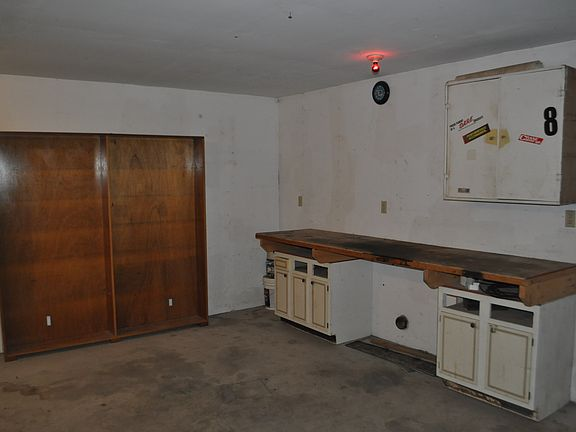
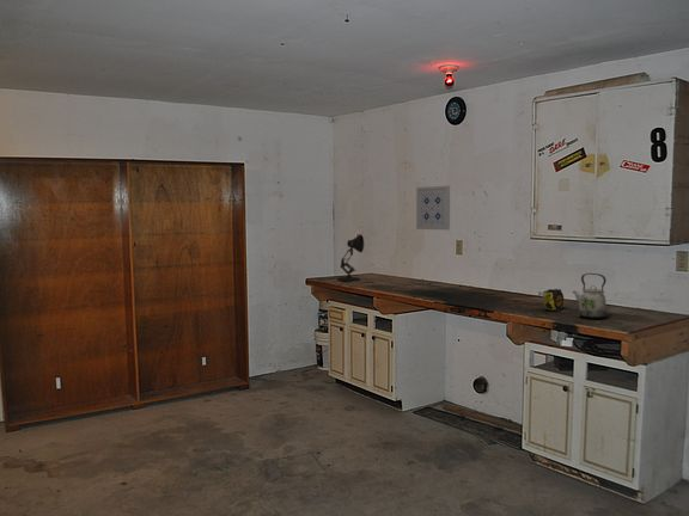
+ desk lamp (349, 257)
+ kettle (587, 295)
+ wall art (432, 208)
+ tape measure (549, 300)
